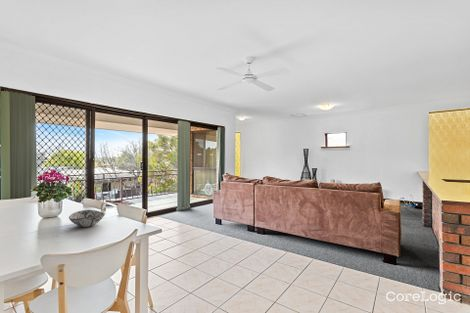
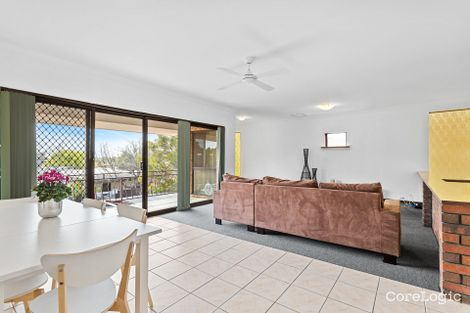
- decorative bowl (87, 219)
